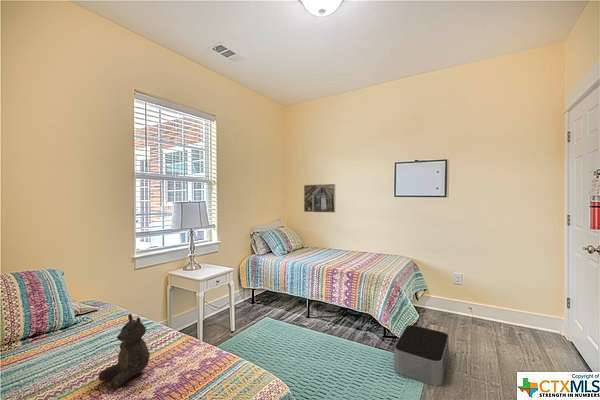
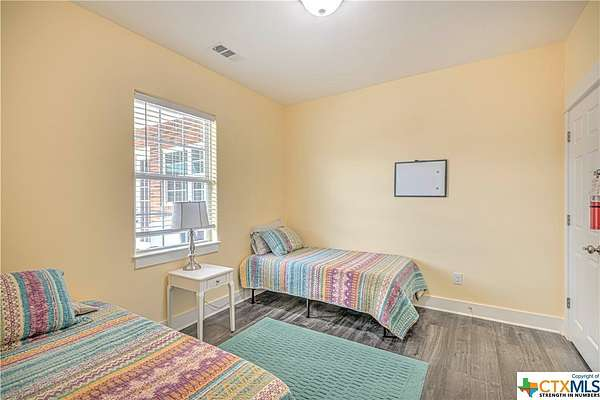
- storage bin (422, 351)
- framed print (319, 198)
- stuffed bear (125, 347)
